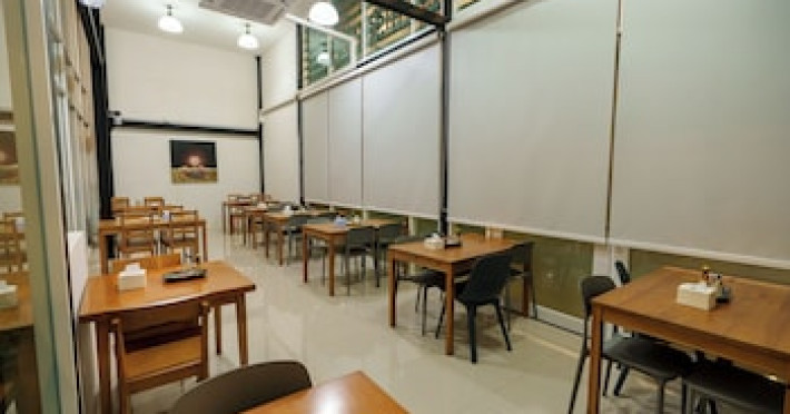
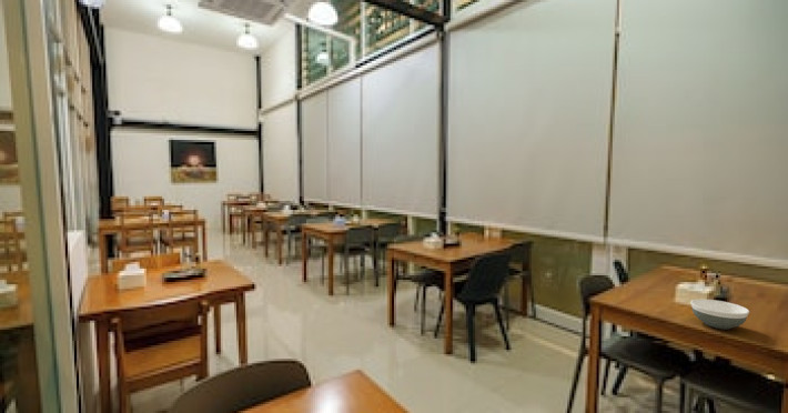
+ bowl (718, 315)
